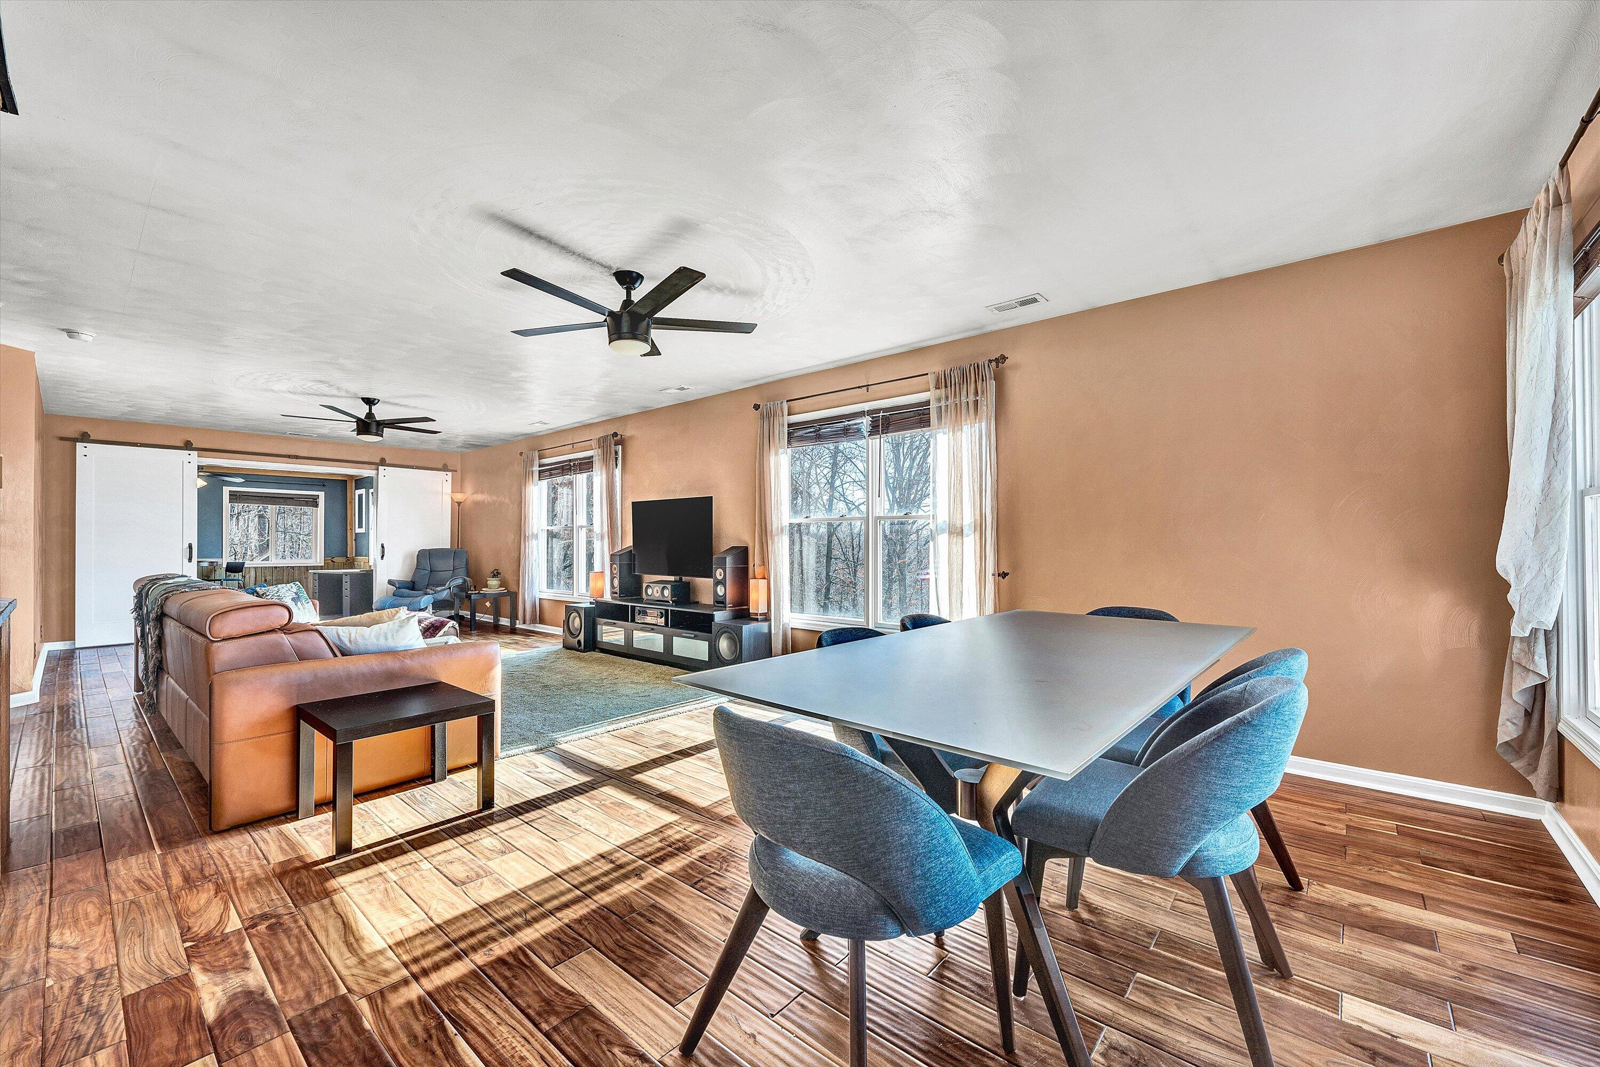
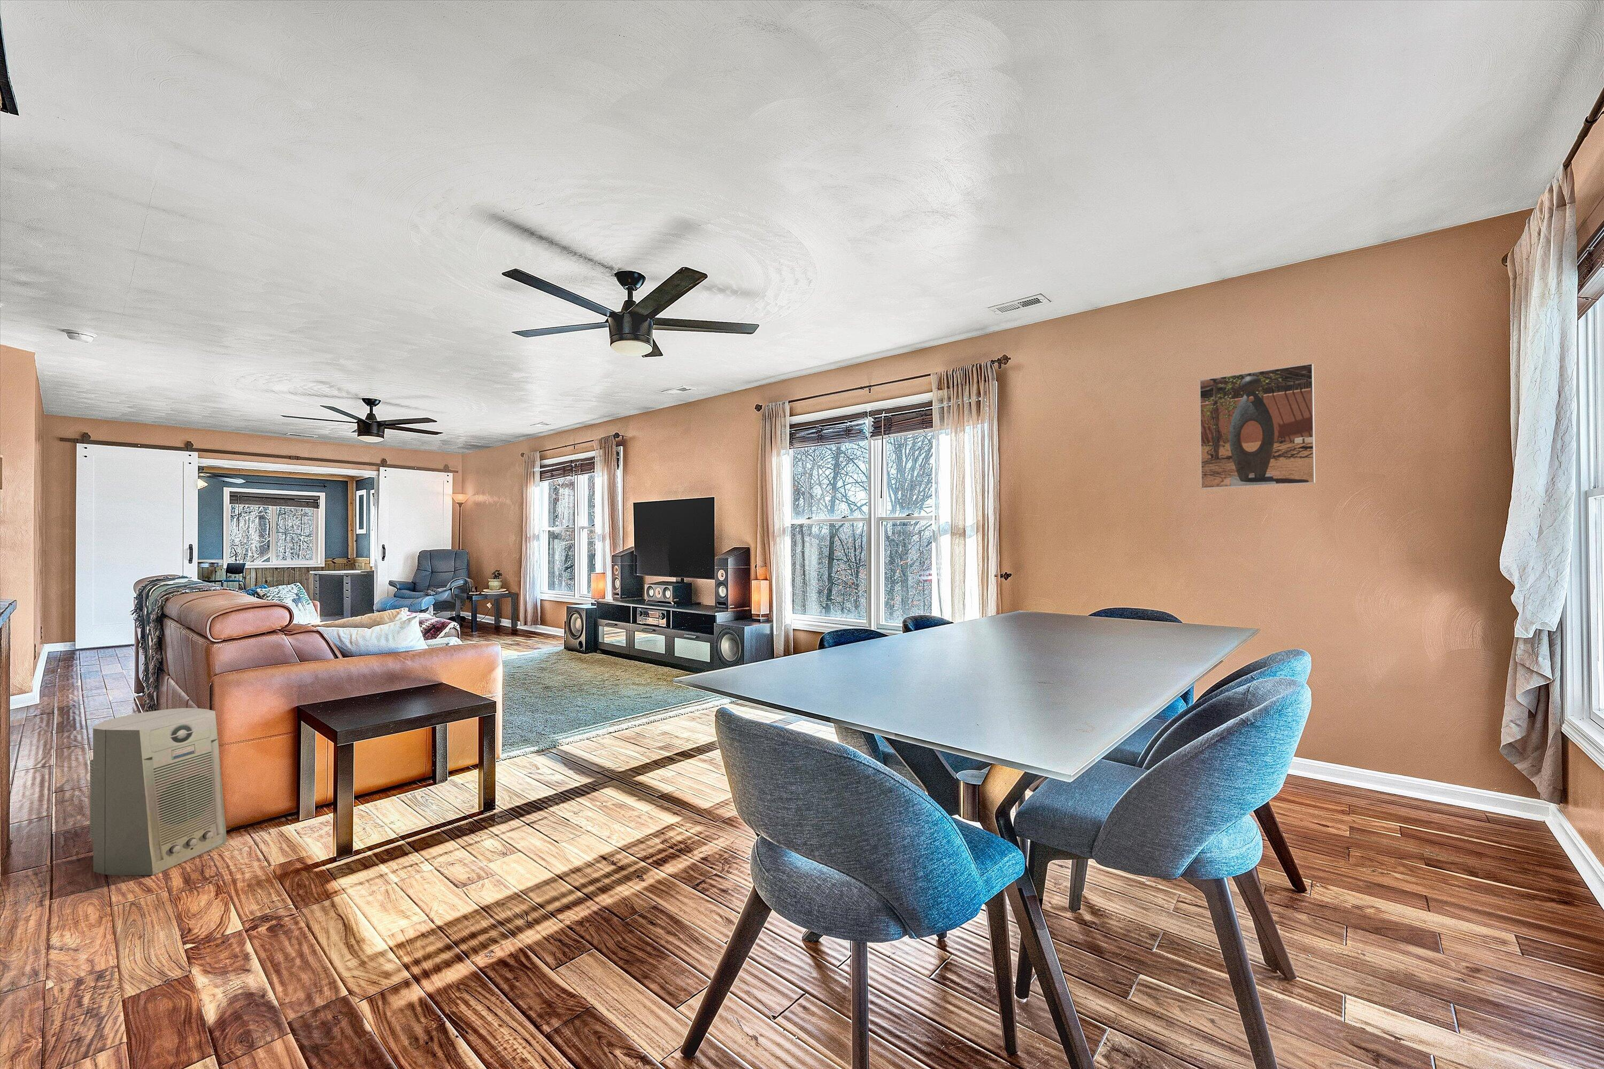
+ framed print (1254, 428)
+ fan (152, 786)
